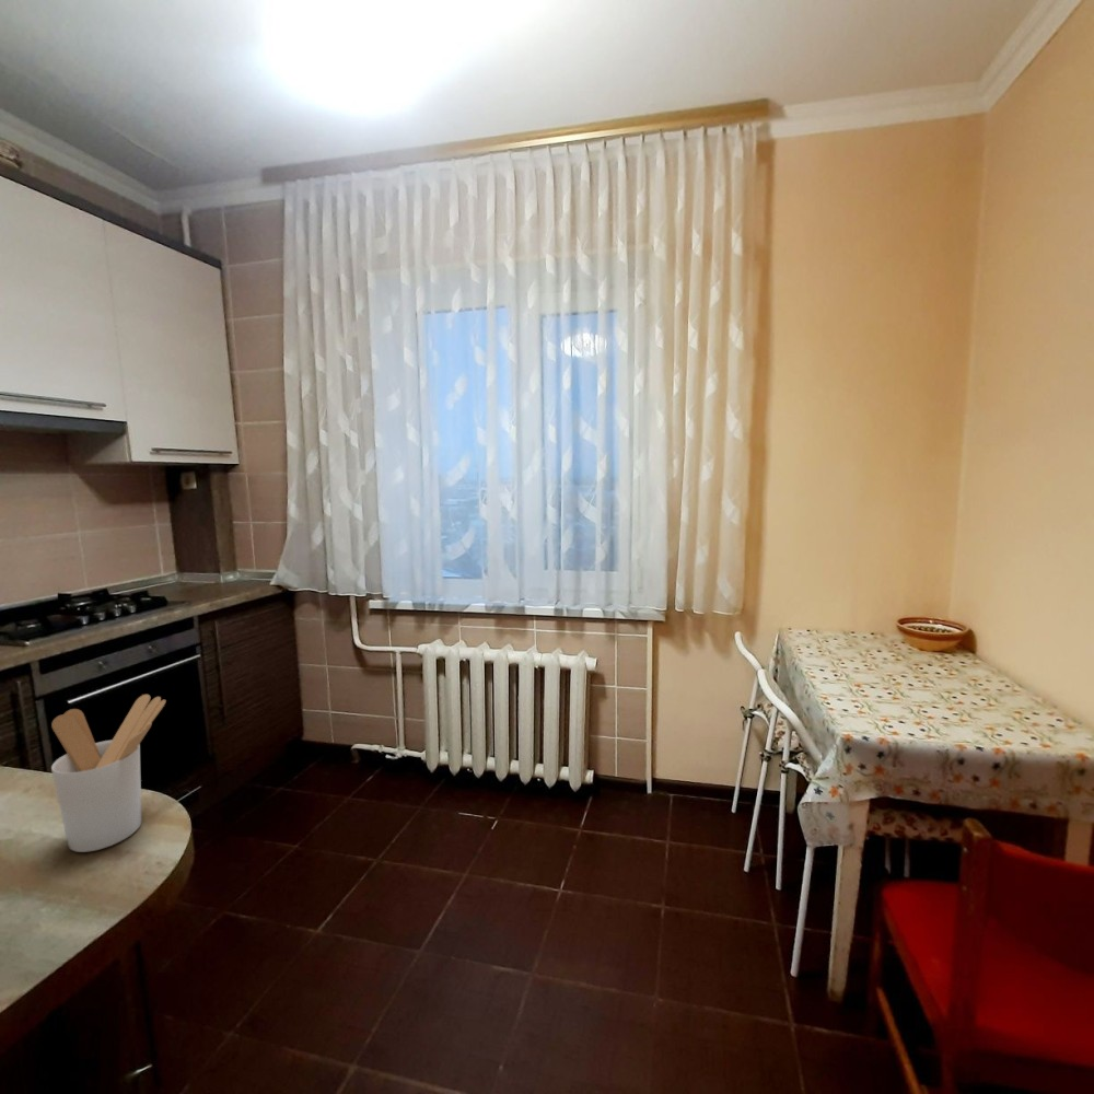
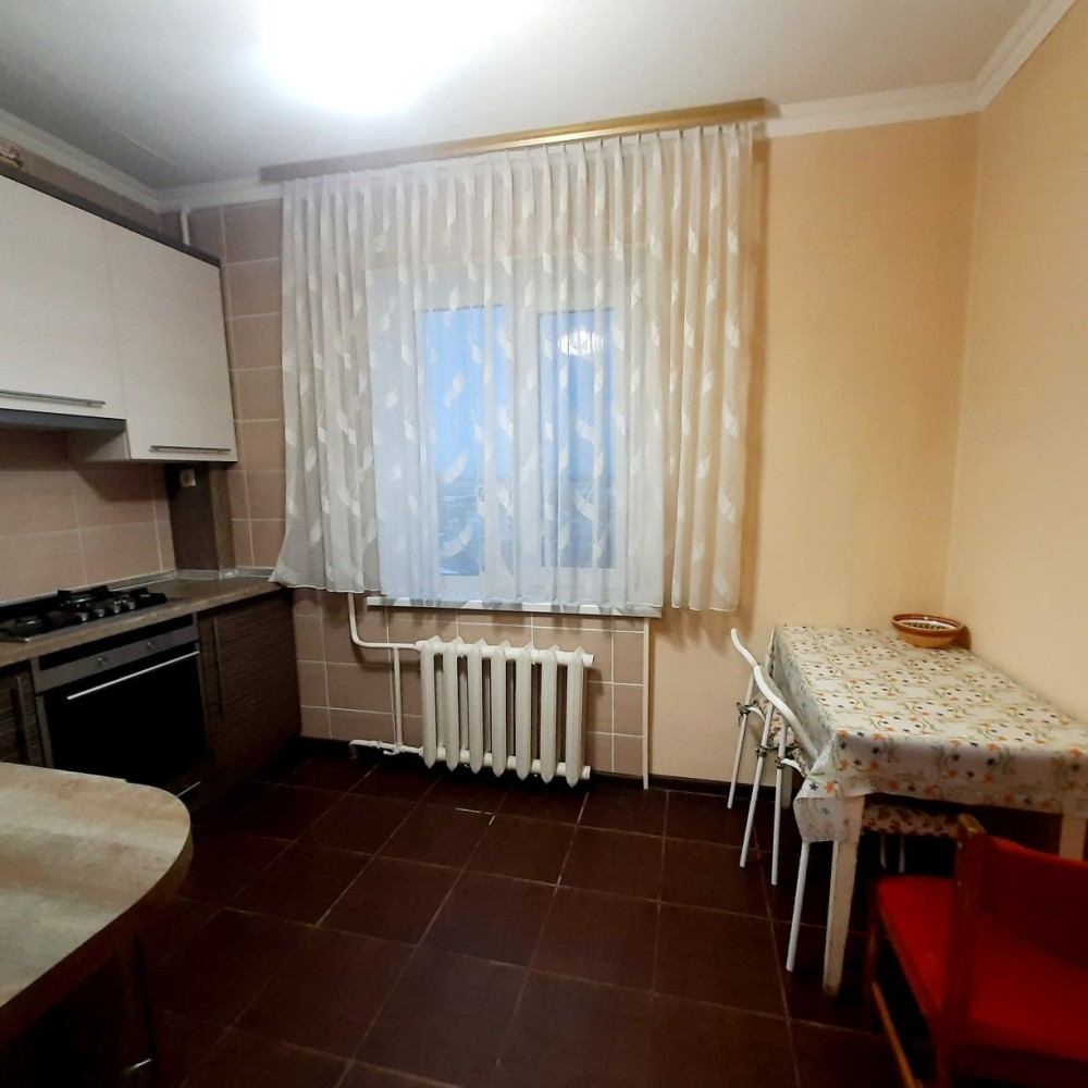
- utensil holder (117, 766)
